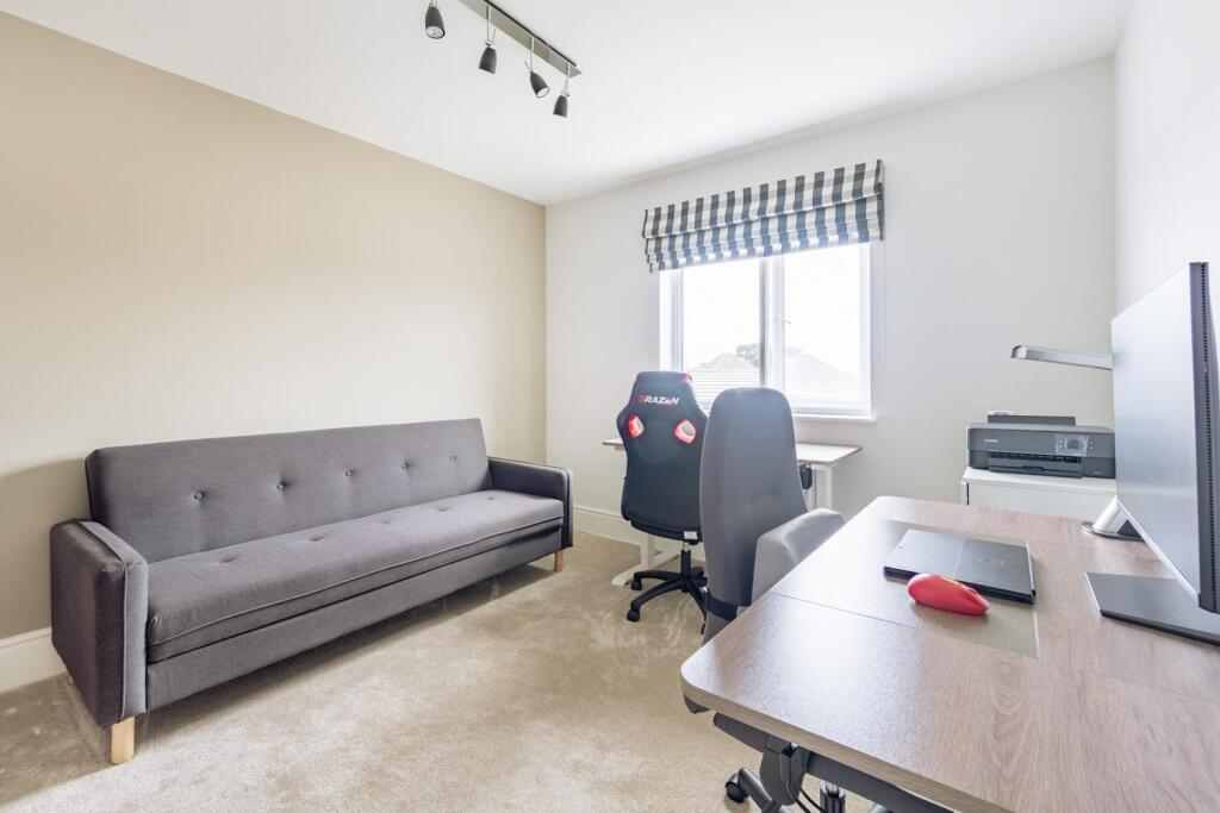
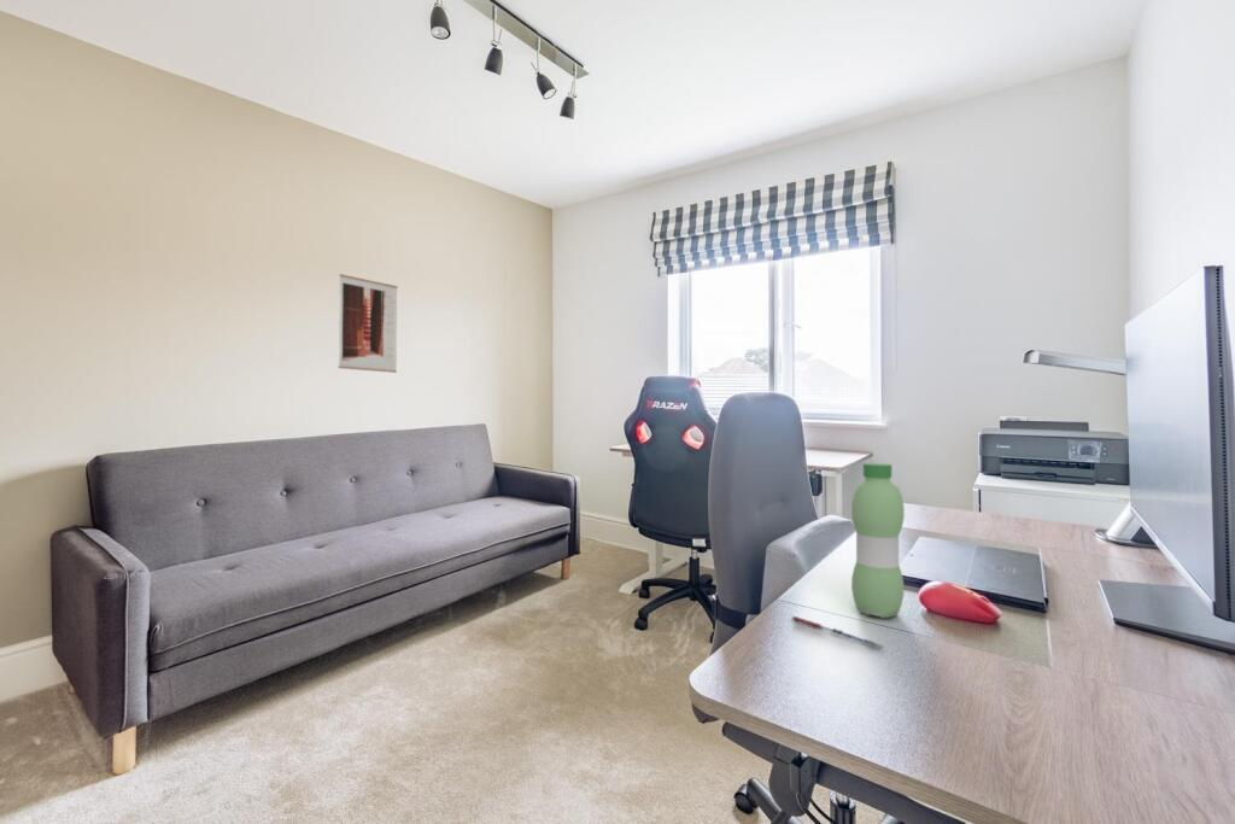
+ wall art (369, 325)
+ water bottle (877, 537)
+ pen (835, 630)
